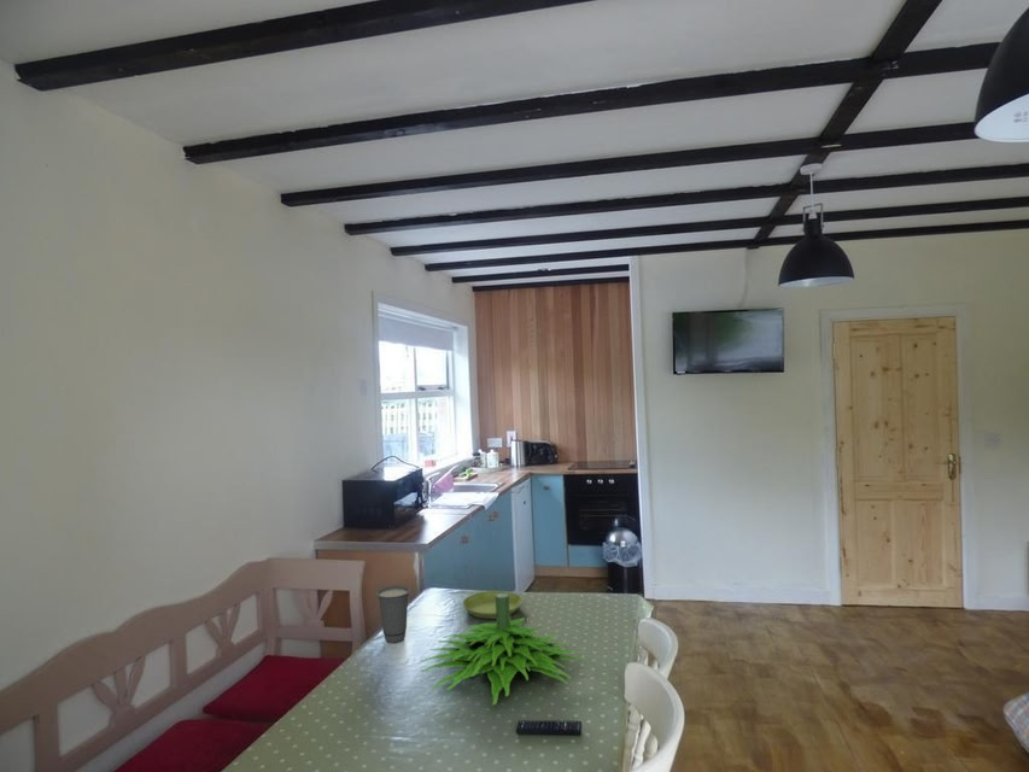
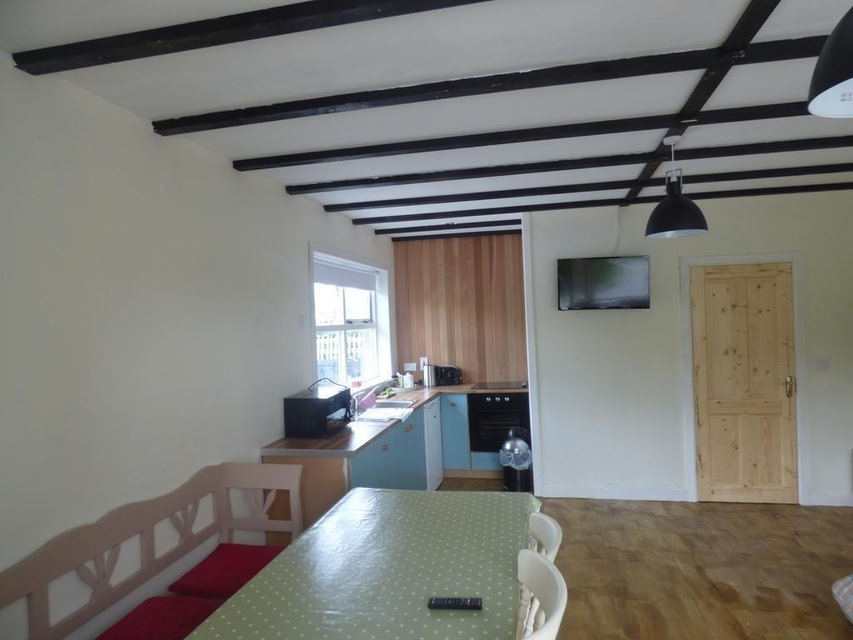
- plant (503, 634)
- saucer (492, 606)
- cup (393, 614)
